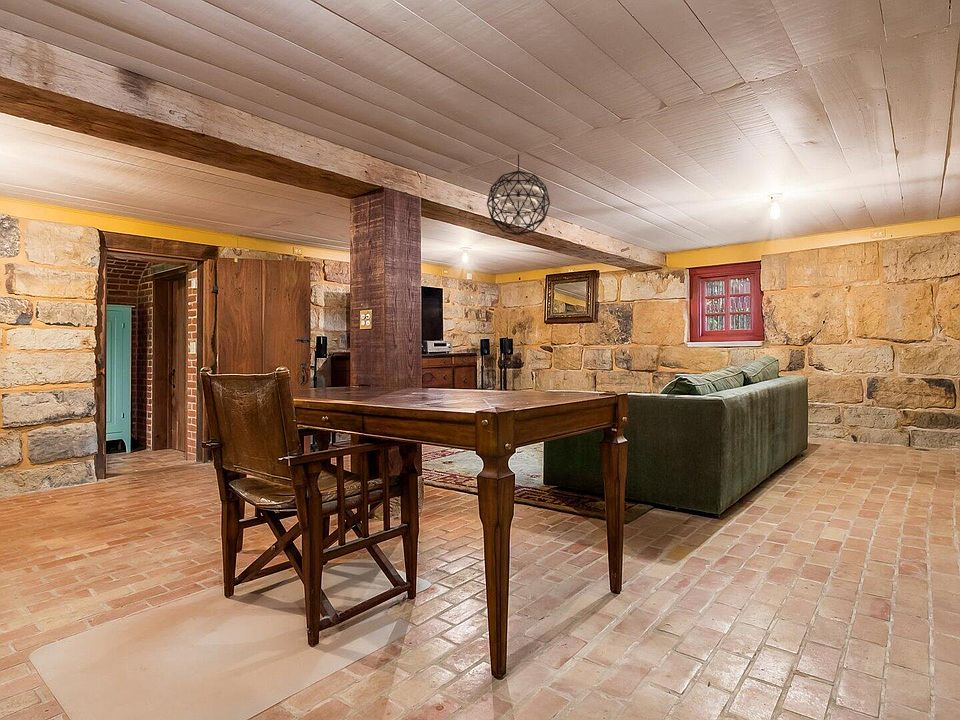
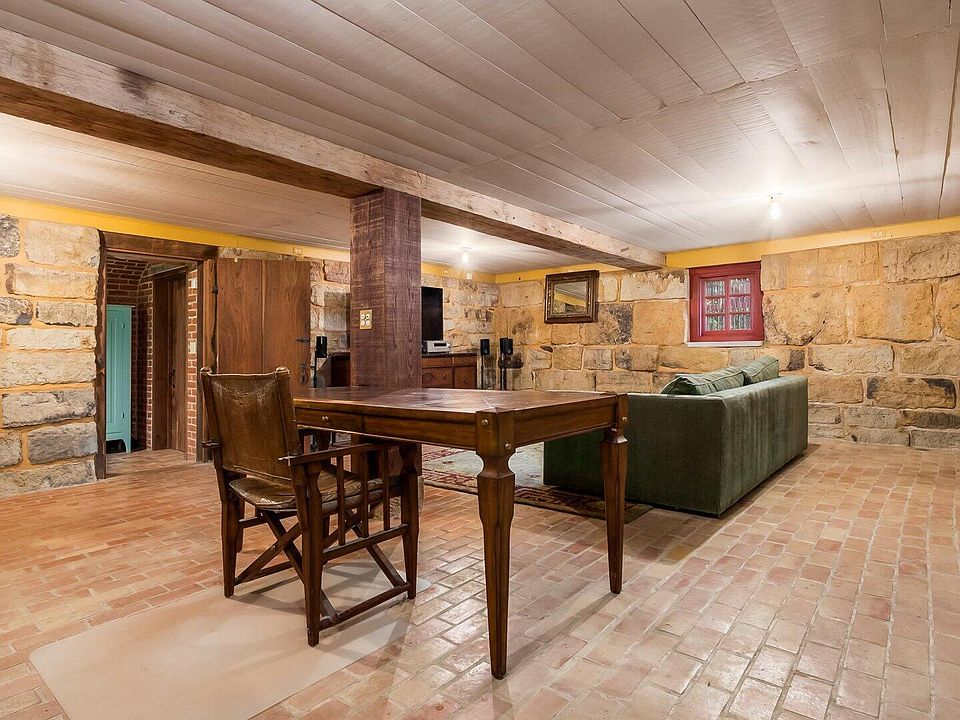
- pendant light (518, 194)
